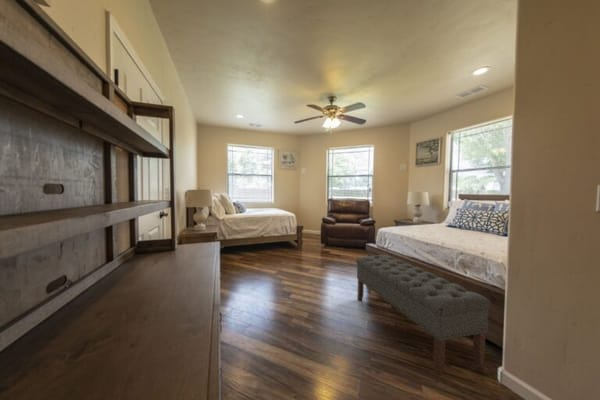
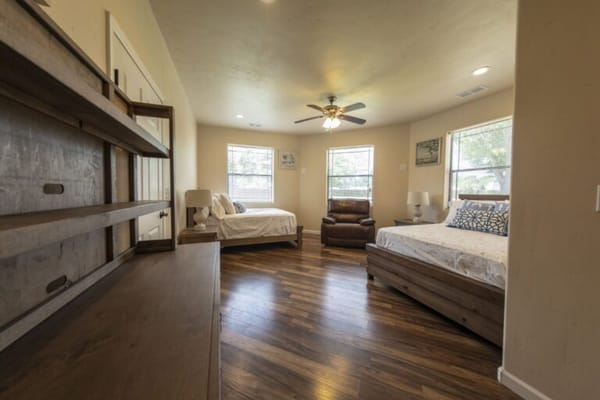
- bench (407, 298)
